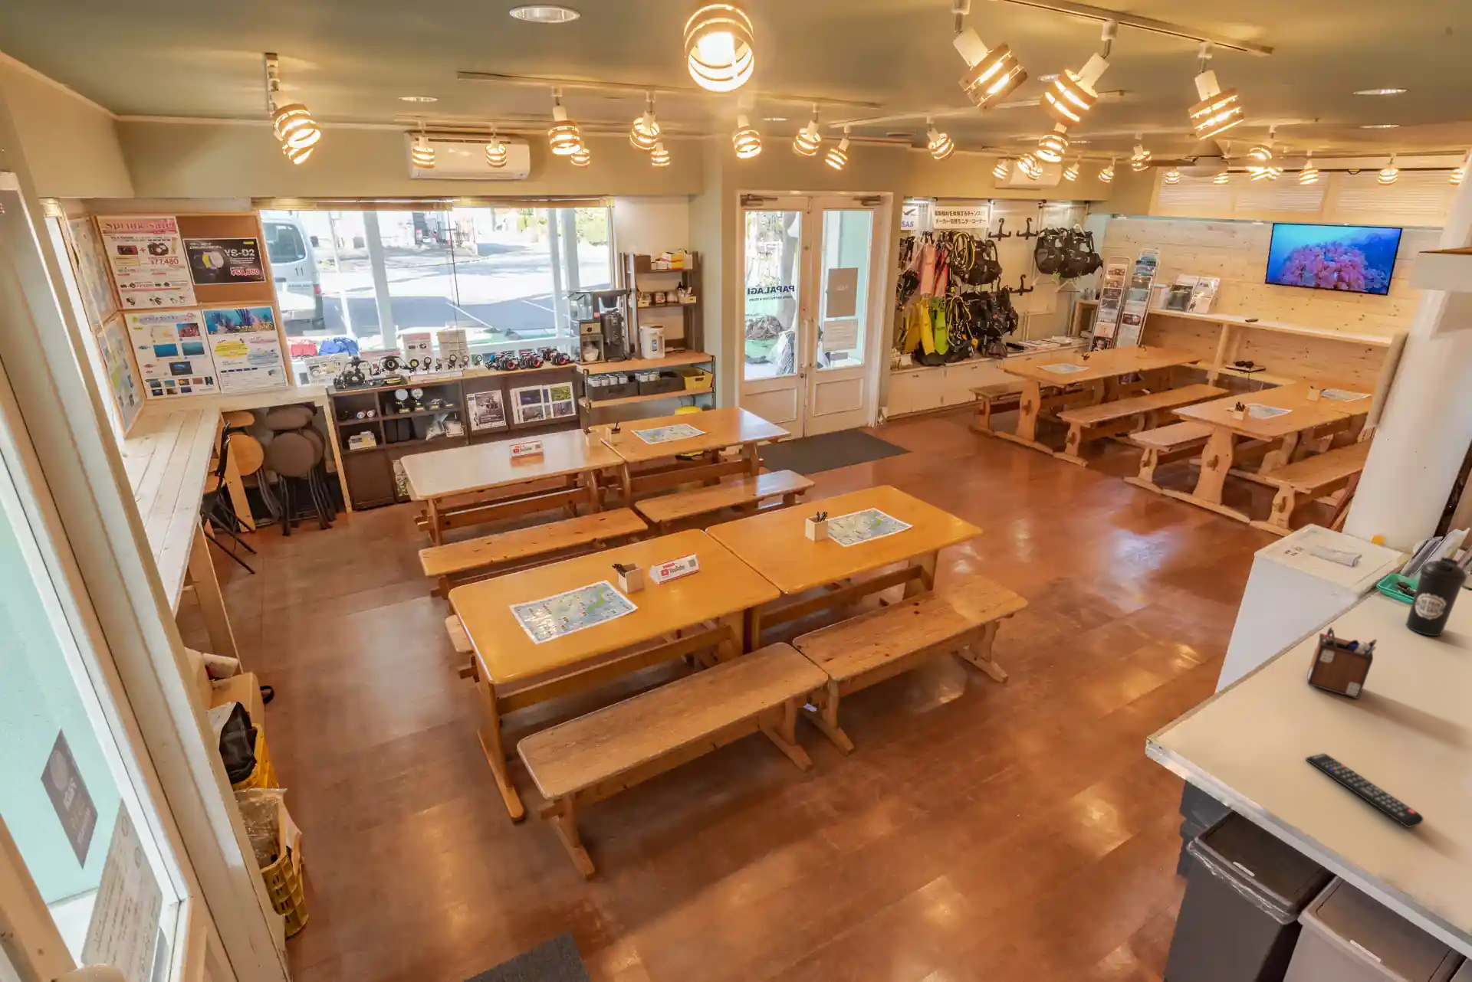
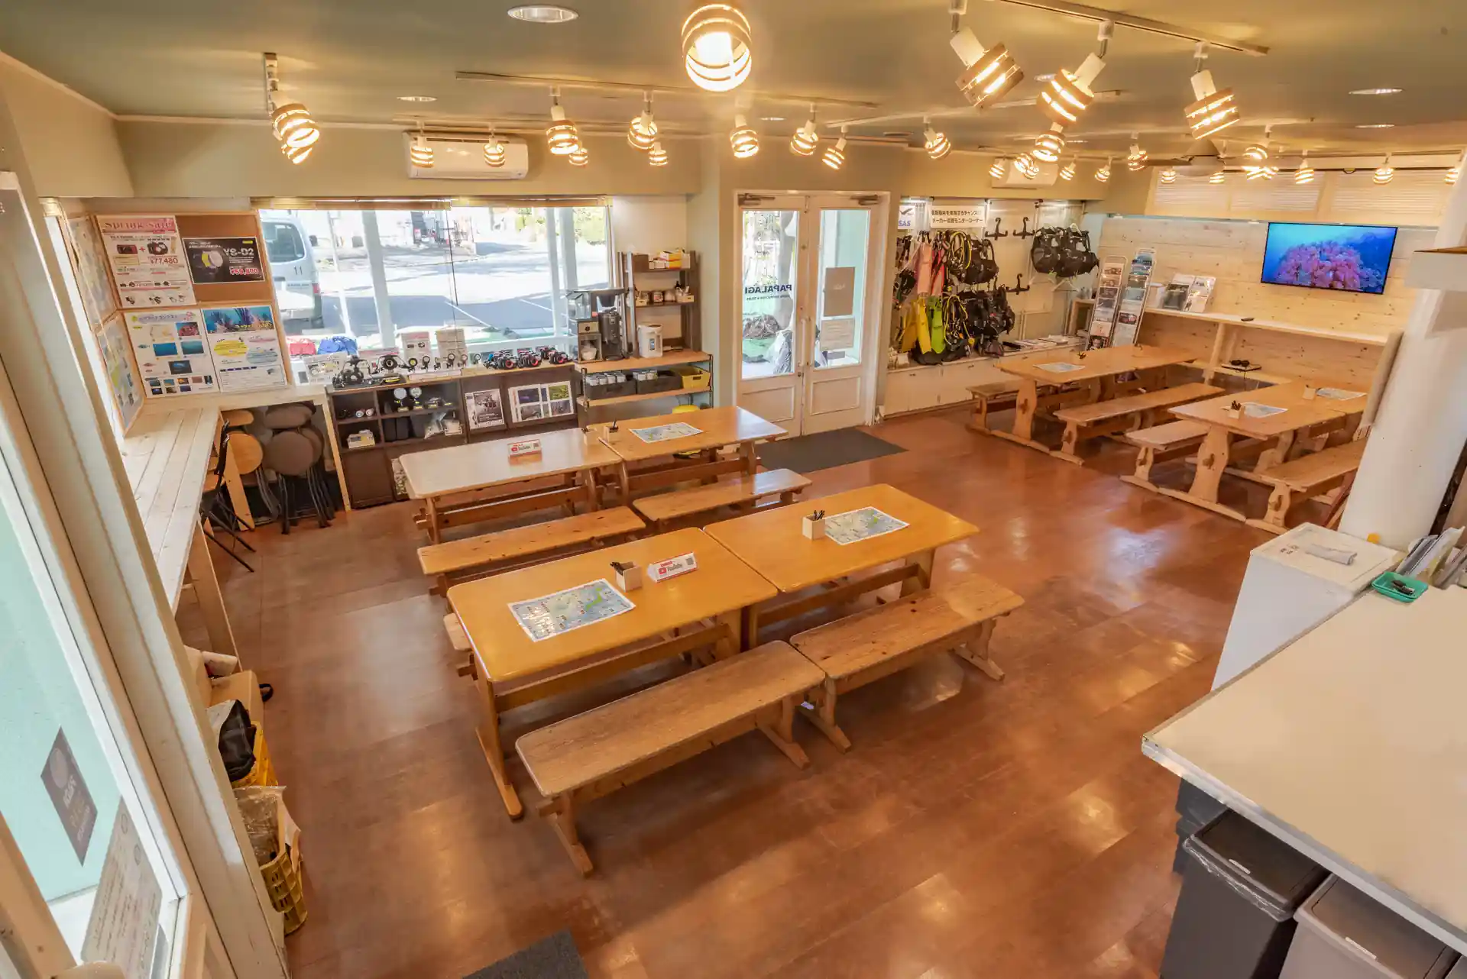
- desk organizer (1341, 658)
- water bottle (1435, 595)
- remote control (1361, 787)
